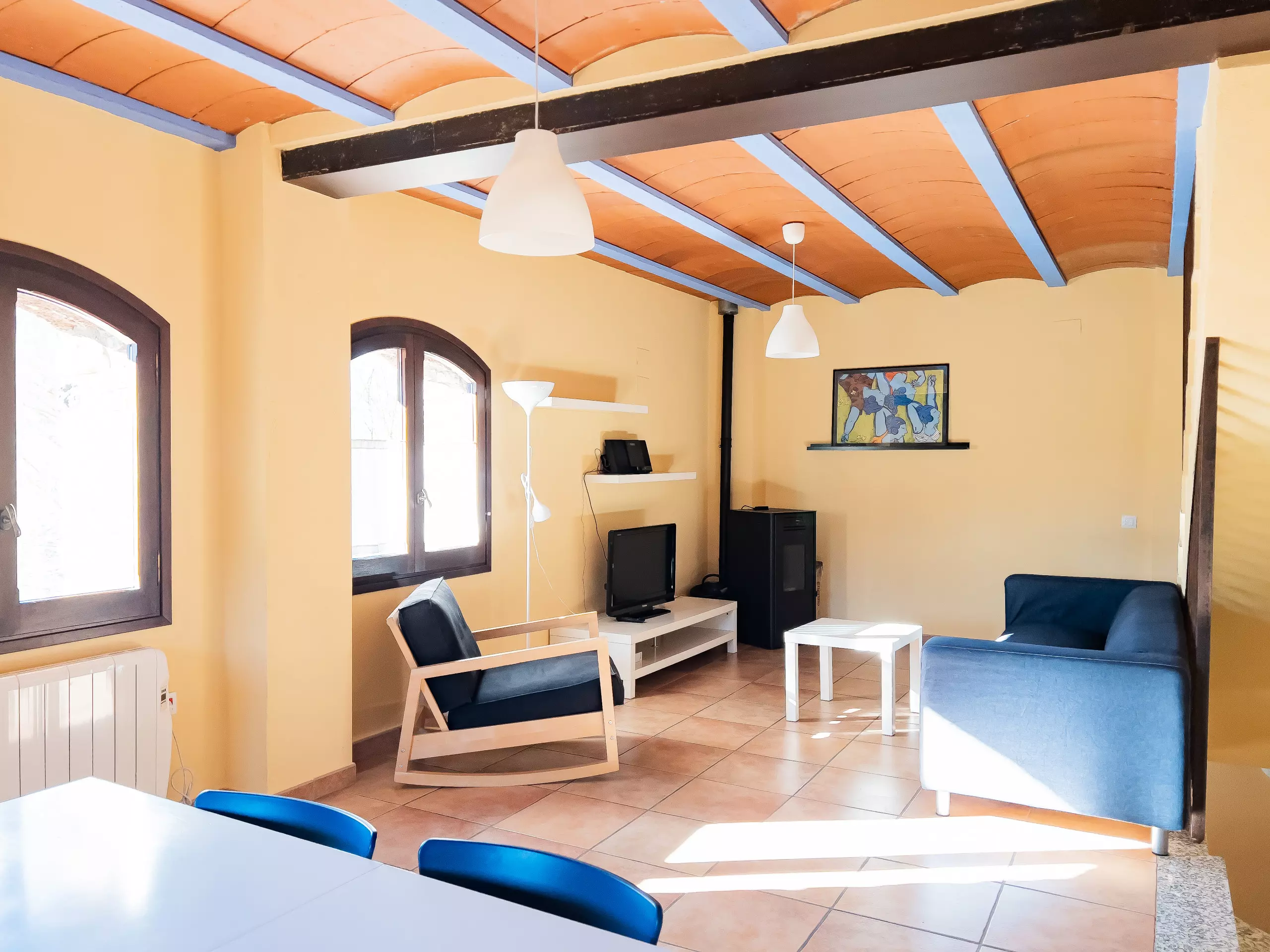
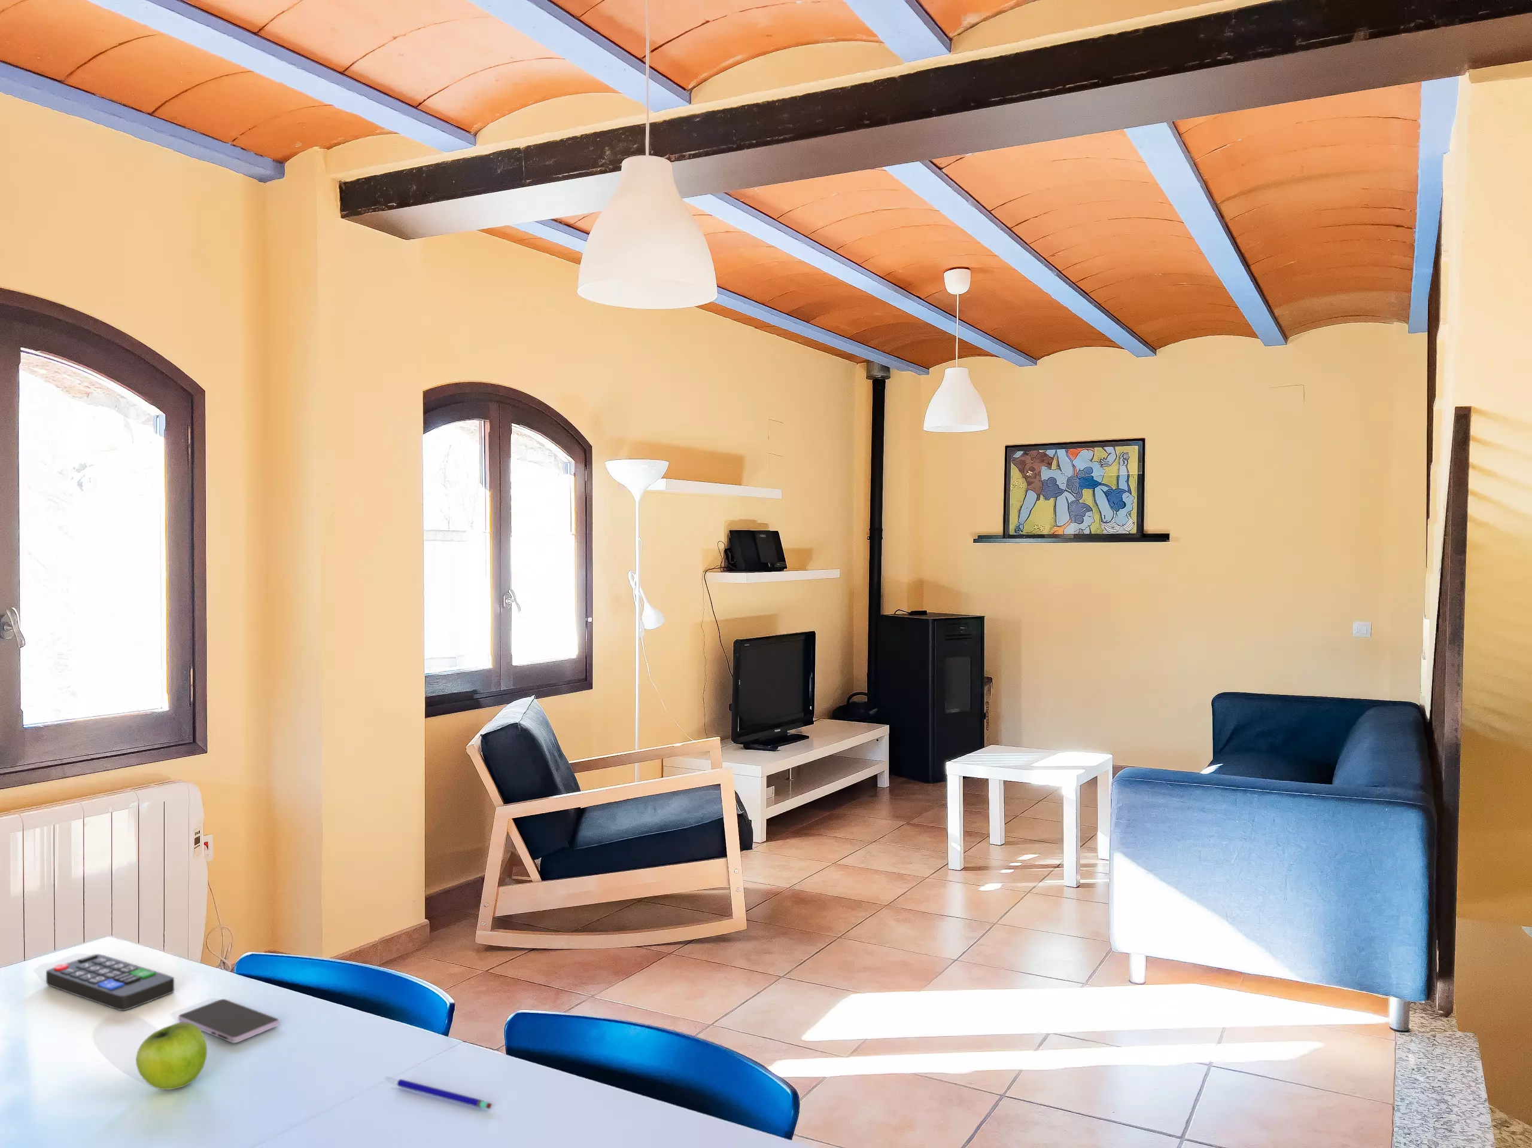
+ pen (444, 1094)
+ smartphone (228, 1020)
+ fruit (173, 1055)
+ remote control (110, 979)
